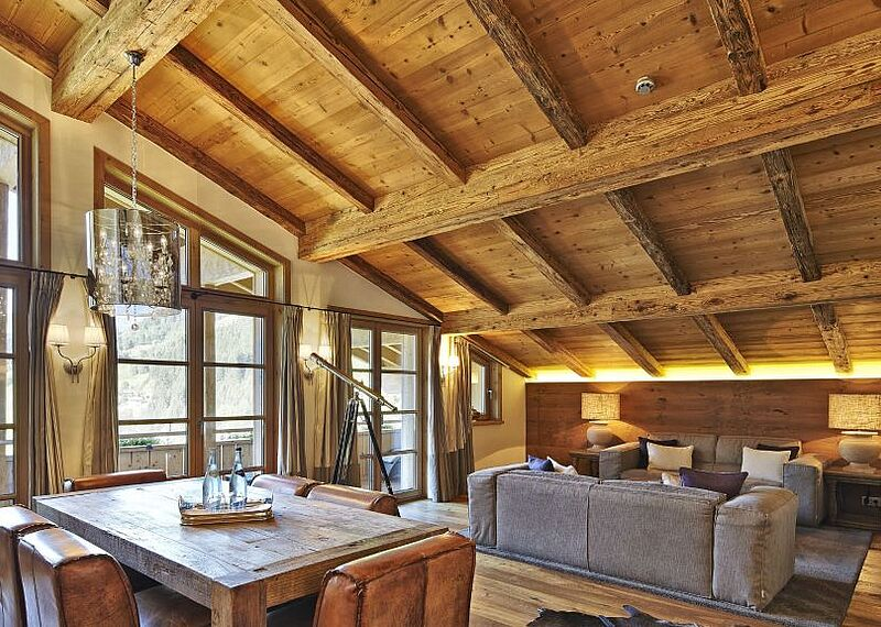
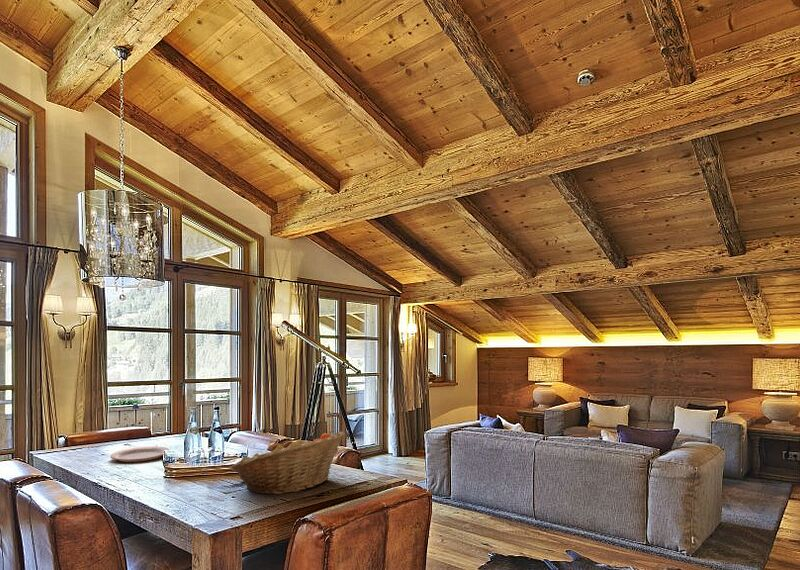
+ fruit basket (291, 458)
+ plate (140, 454)
